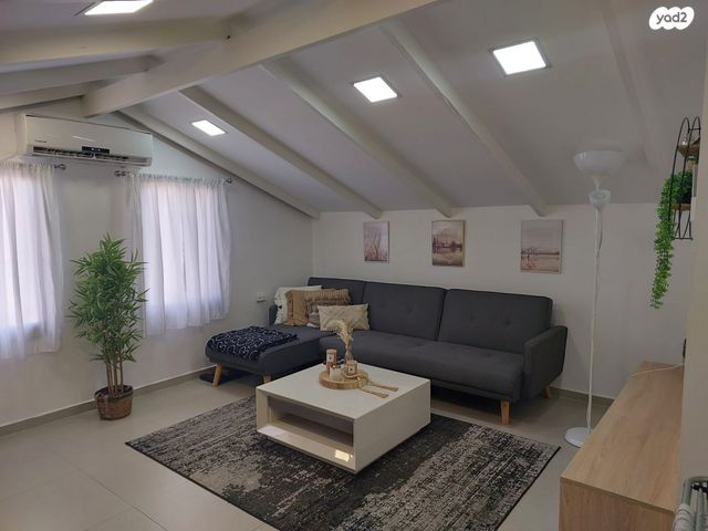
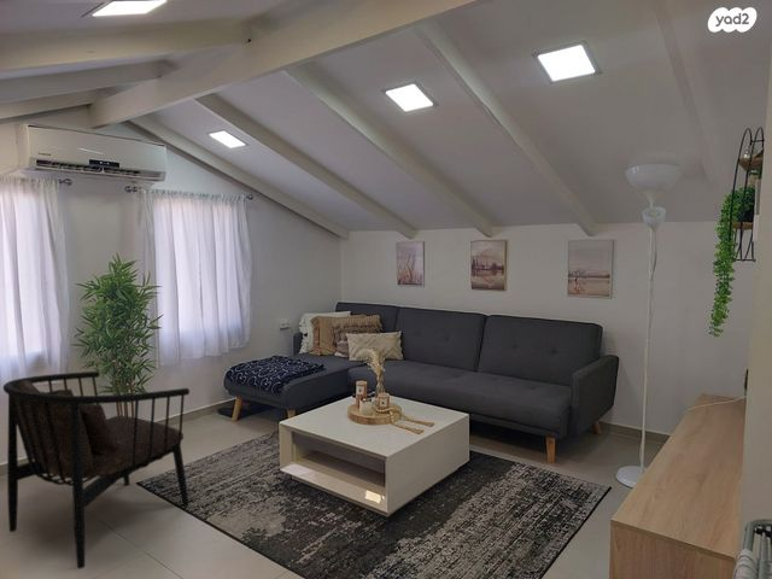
+ armchair (95, 448)
